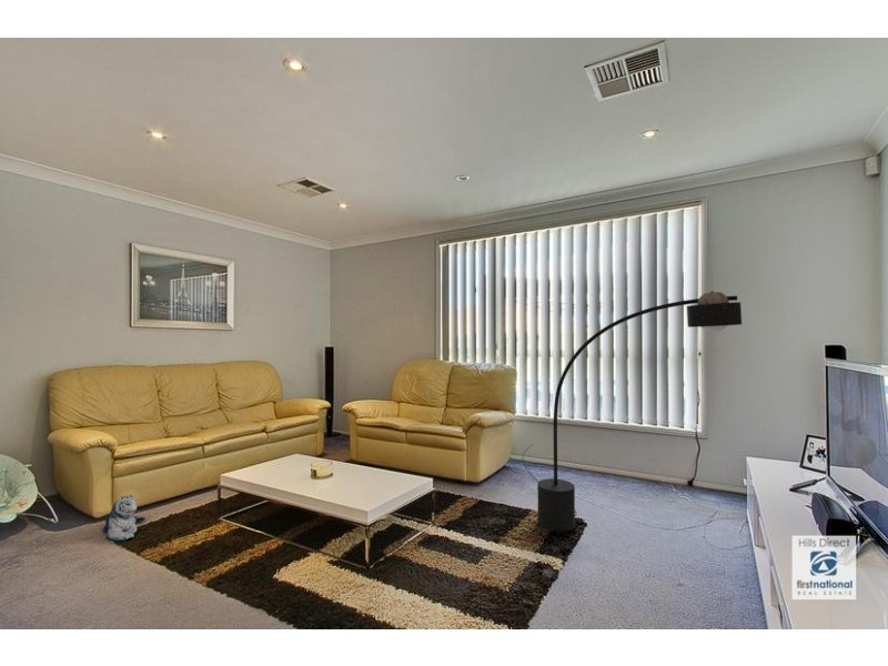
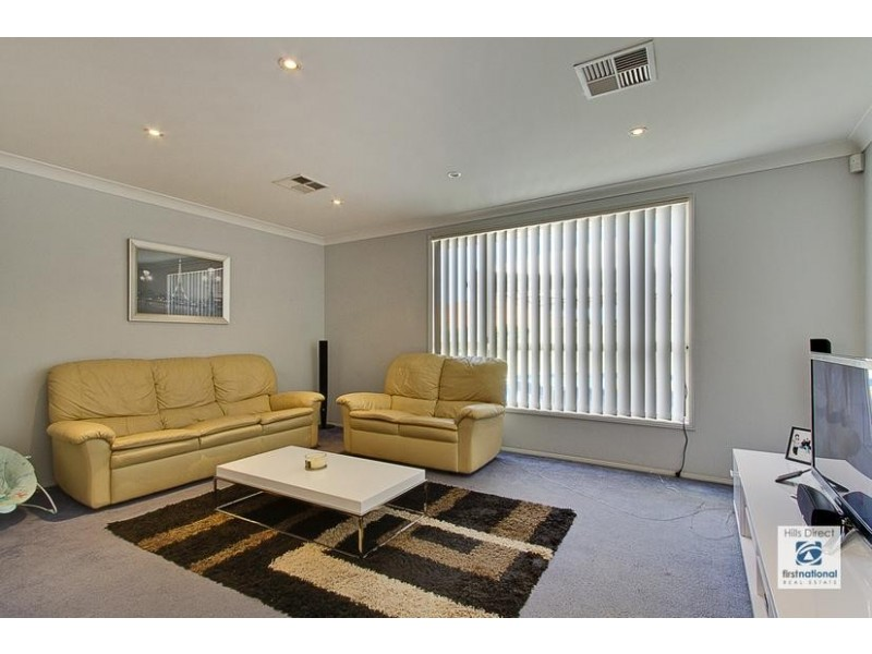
- floor lamp (558, 397)
- plush toy (125, 511)
